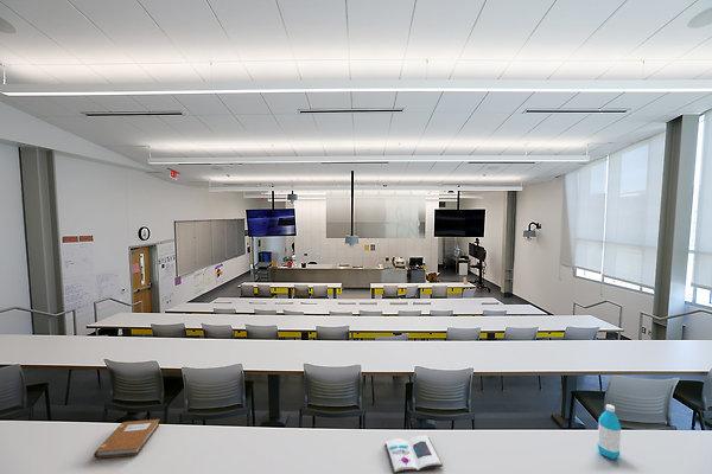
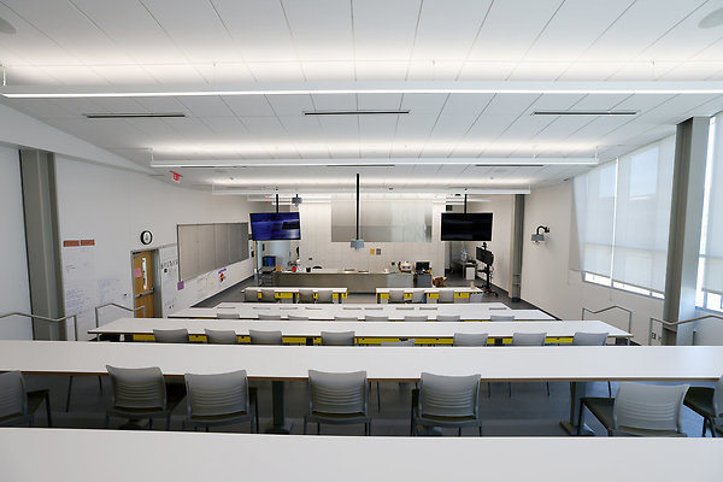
- water bottle (609, 430)
- book (412, 451)
- notebook (129, 436)
